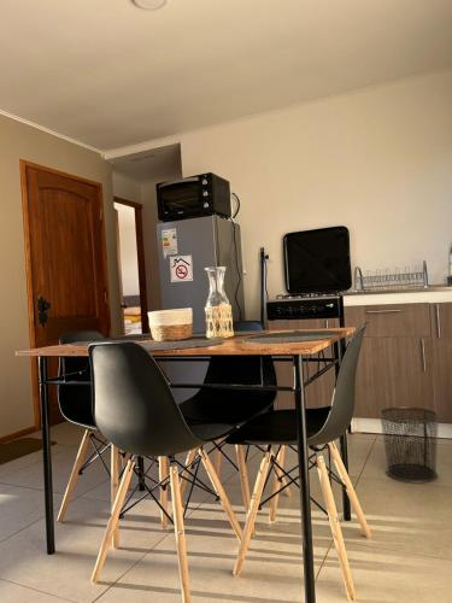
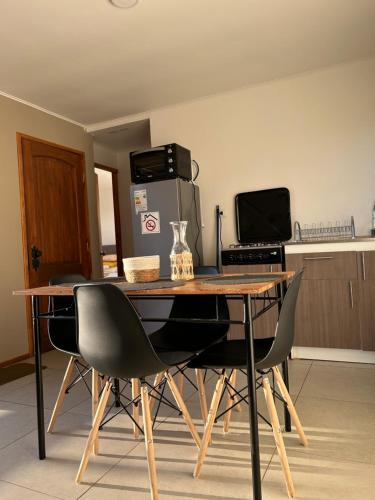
- waste bin (410, 443)
